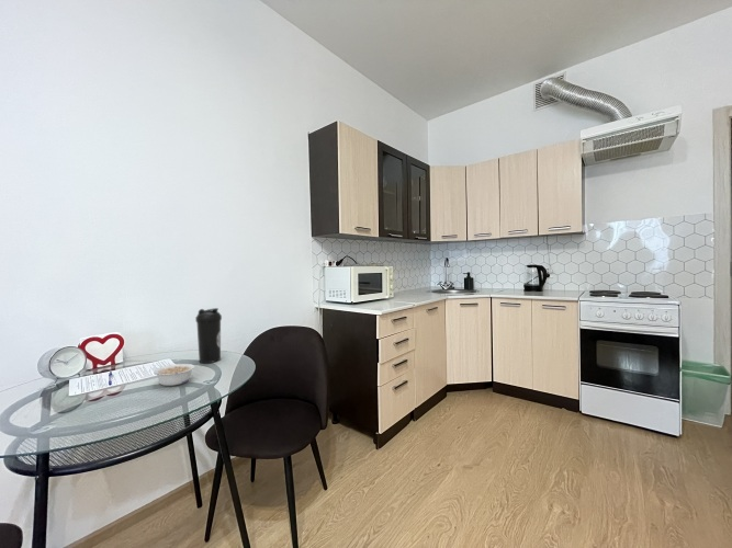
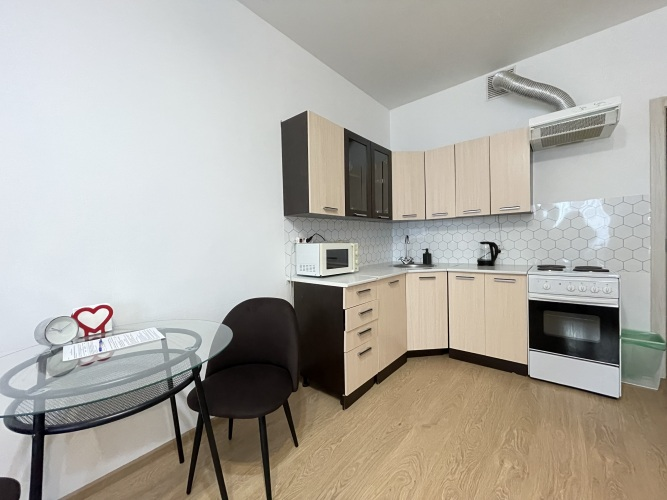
- water bottle (209, 334)
- legume (176, 374)
